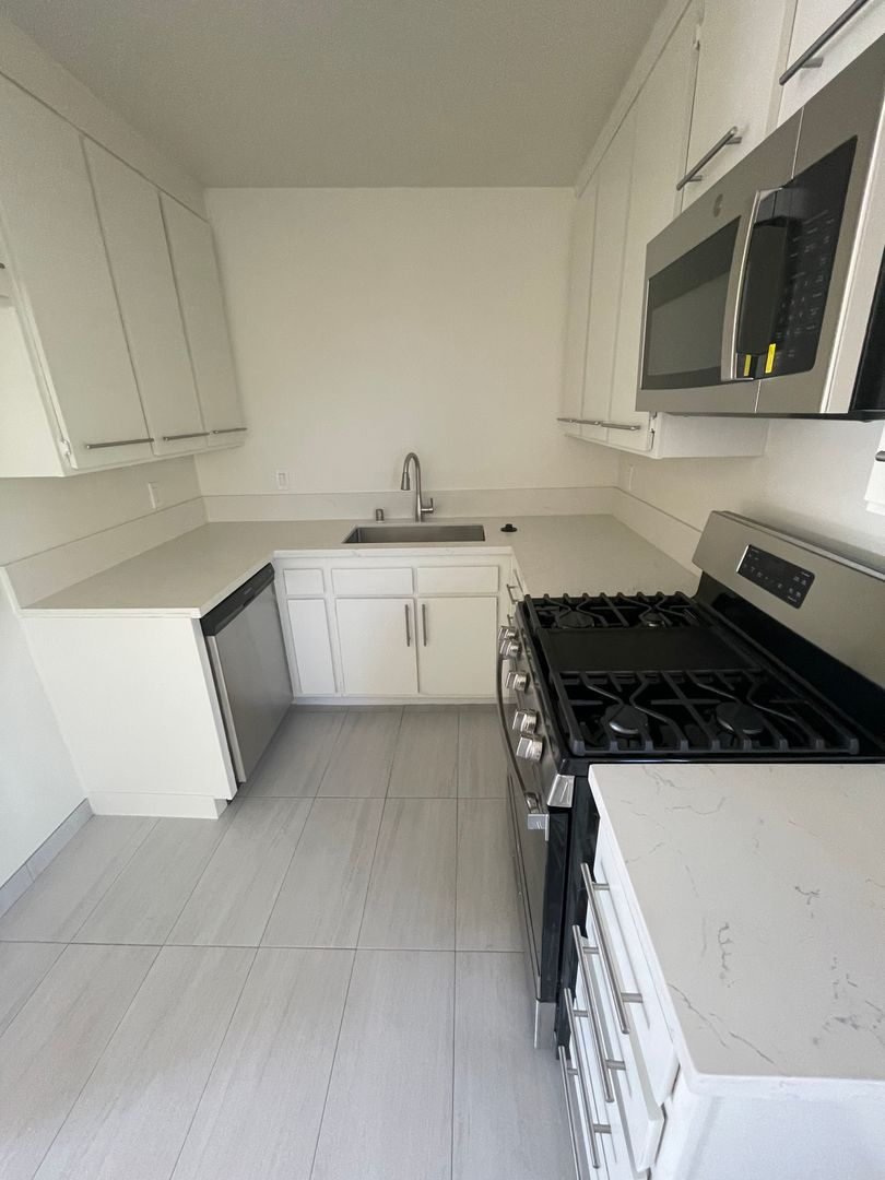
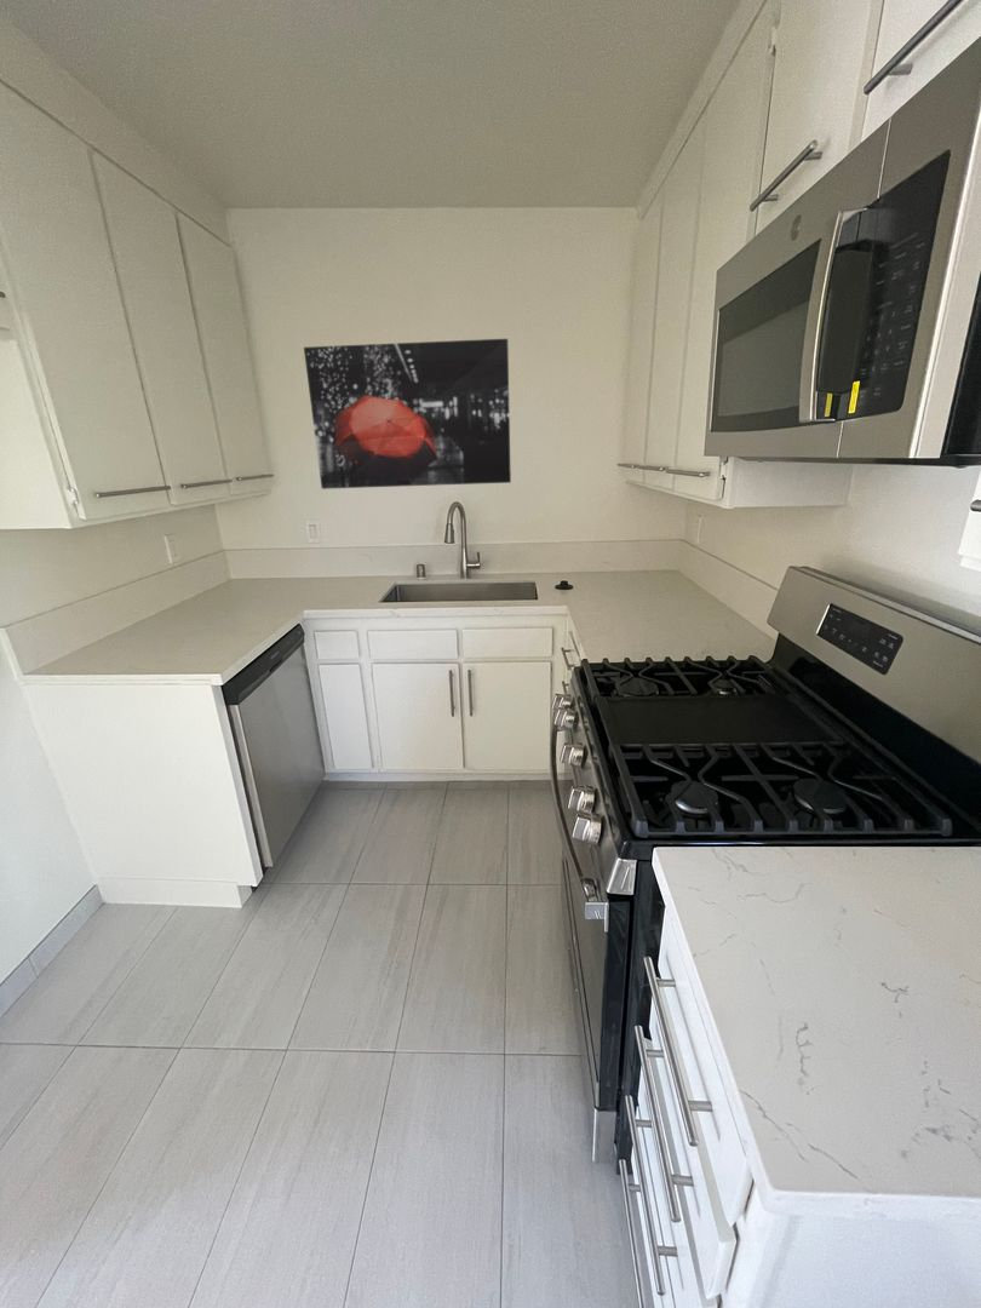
+ wall art (411, 417)
